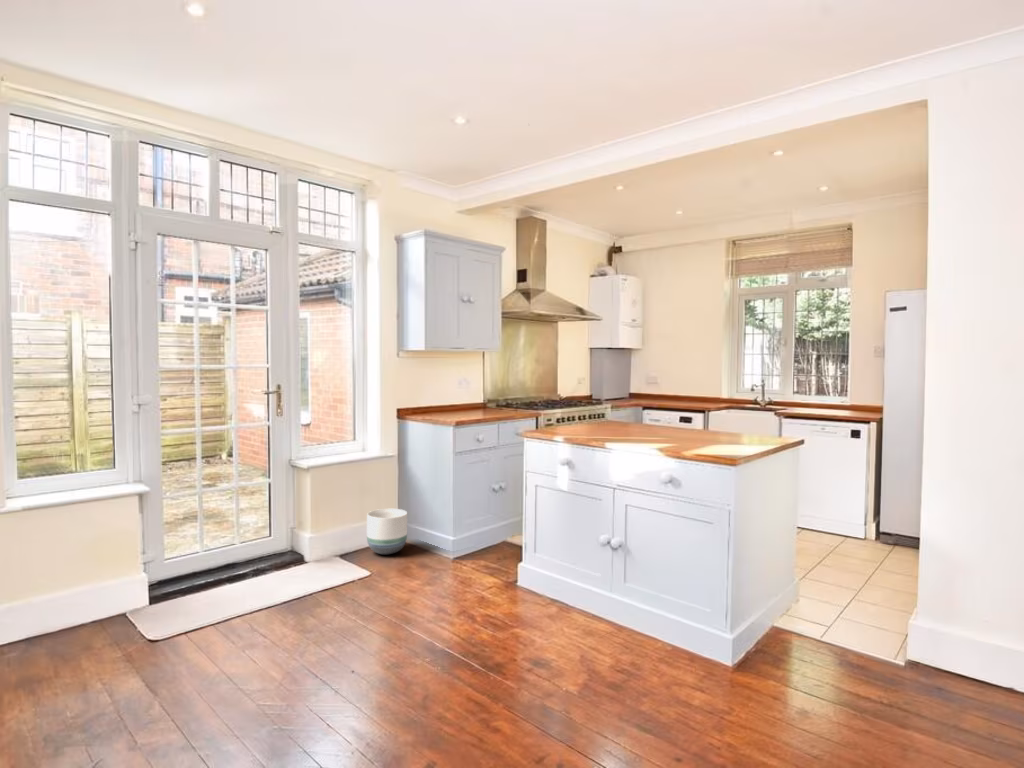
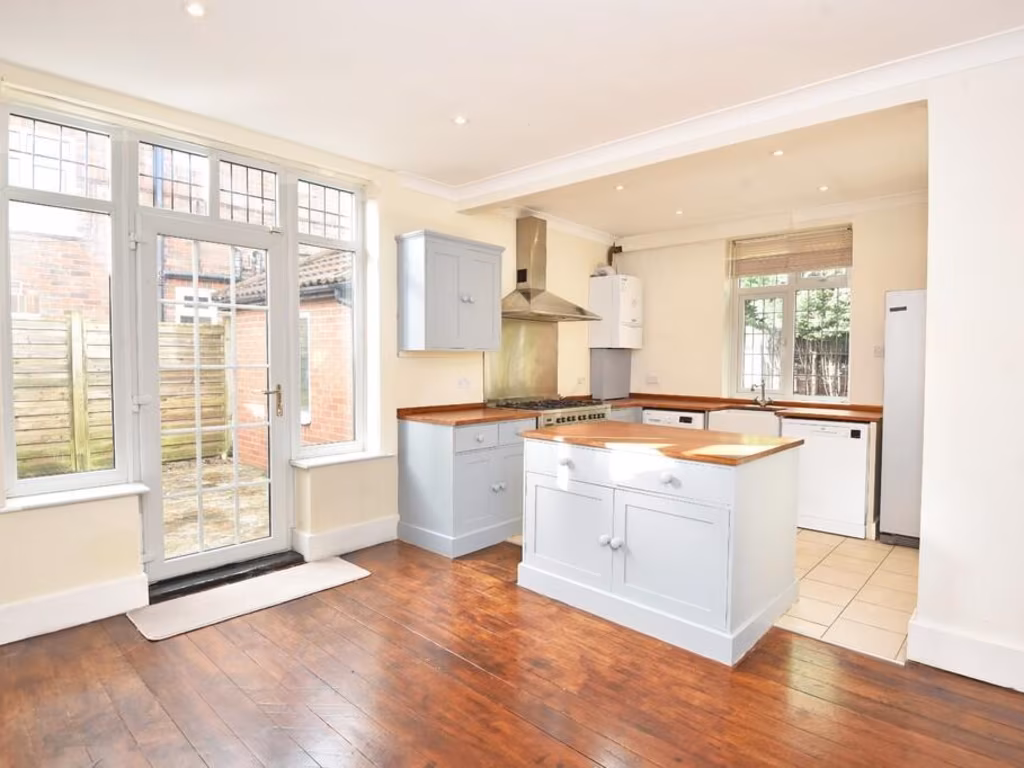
- planter (387, 532)
